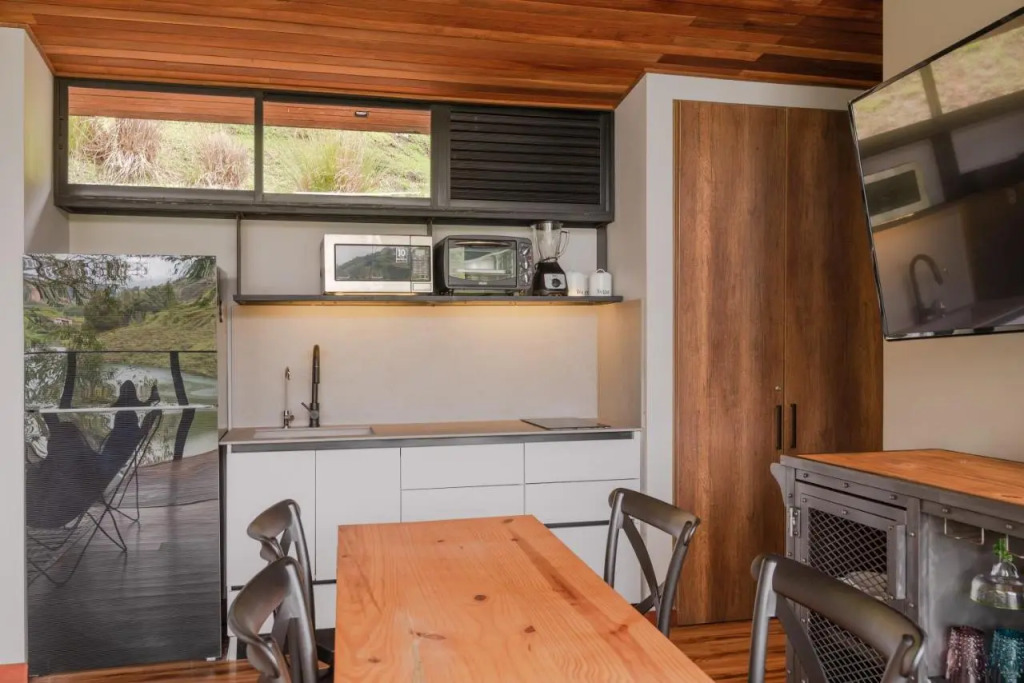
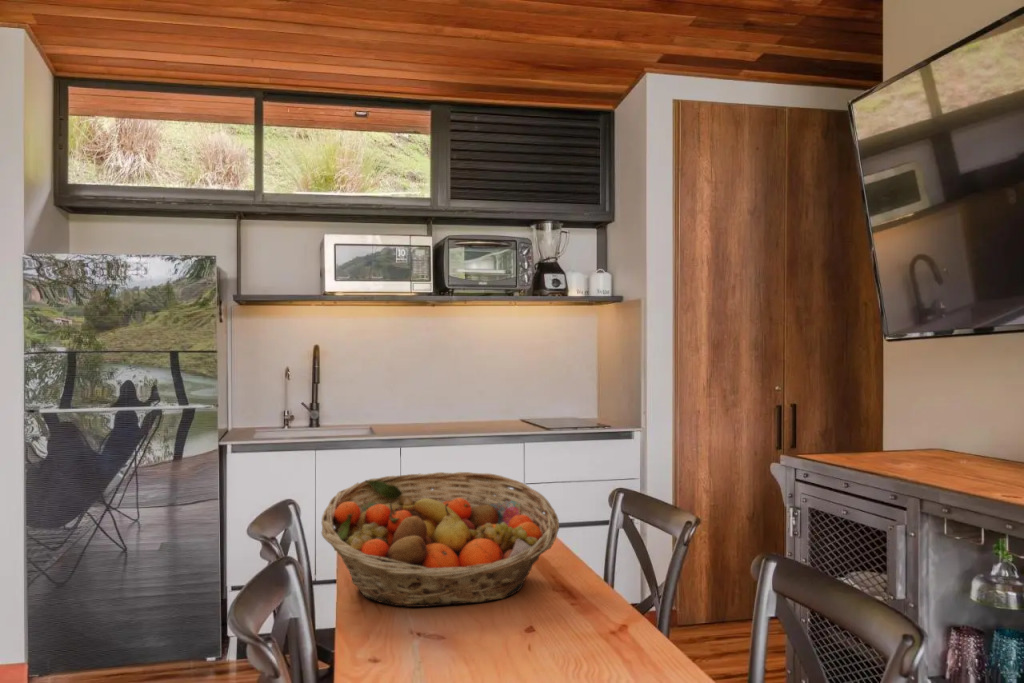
+ fruit basket (441, 534)
